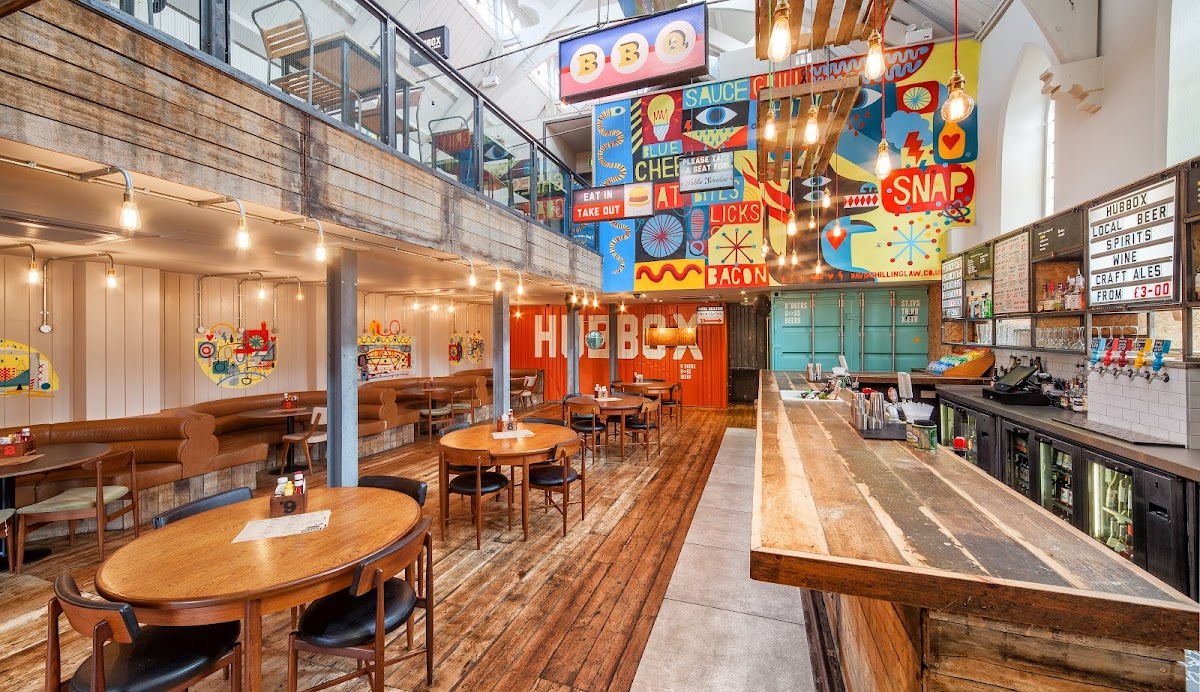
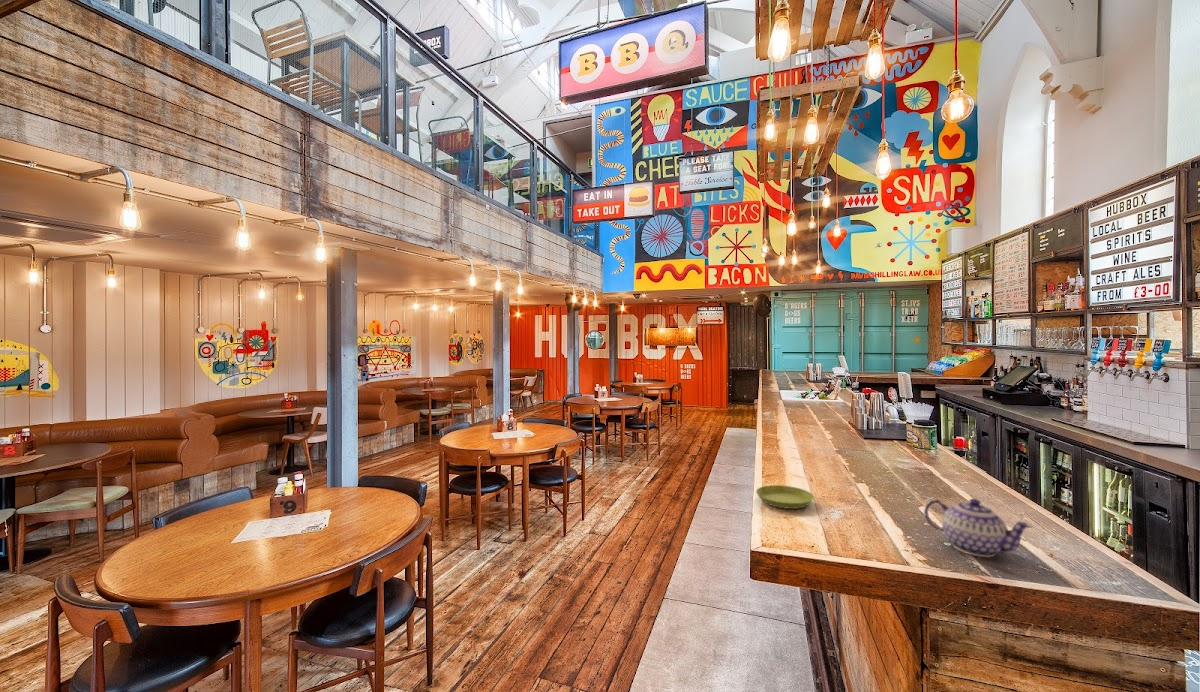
+ saucer (784, 497)
+ teapot (974, 524)
